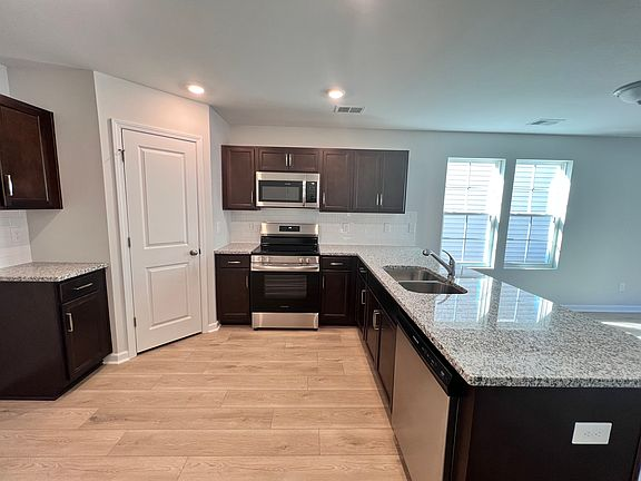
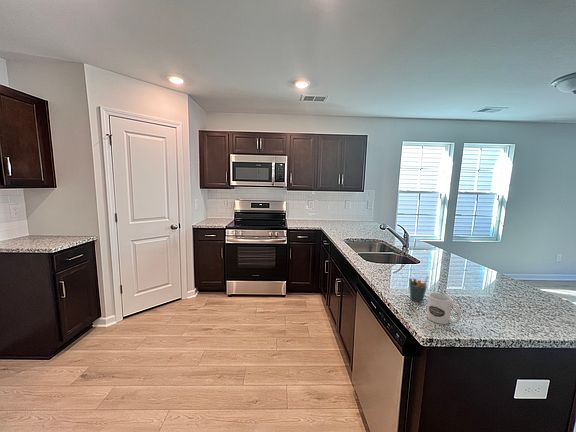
+ pen holder (417, 288)
+ mug (443, 309)
